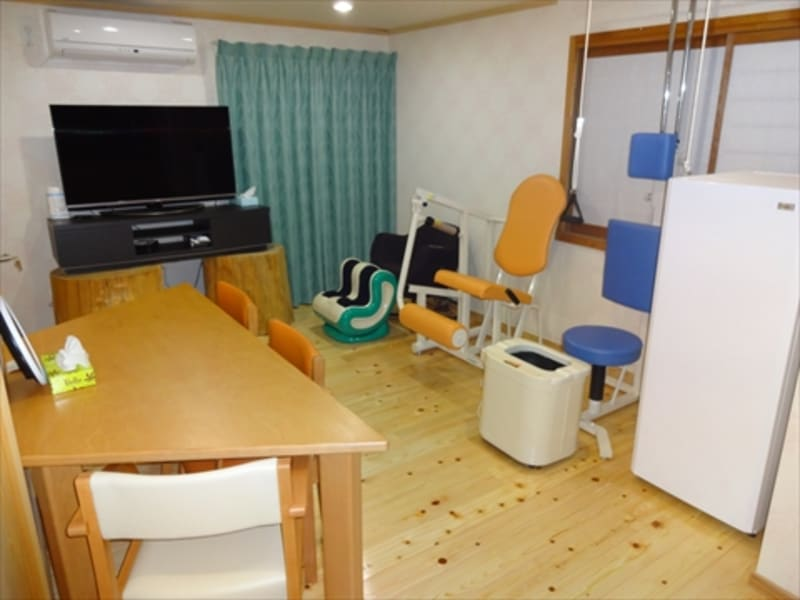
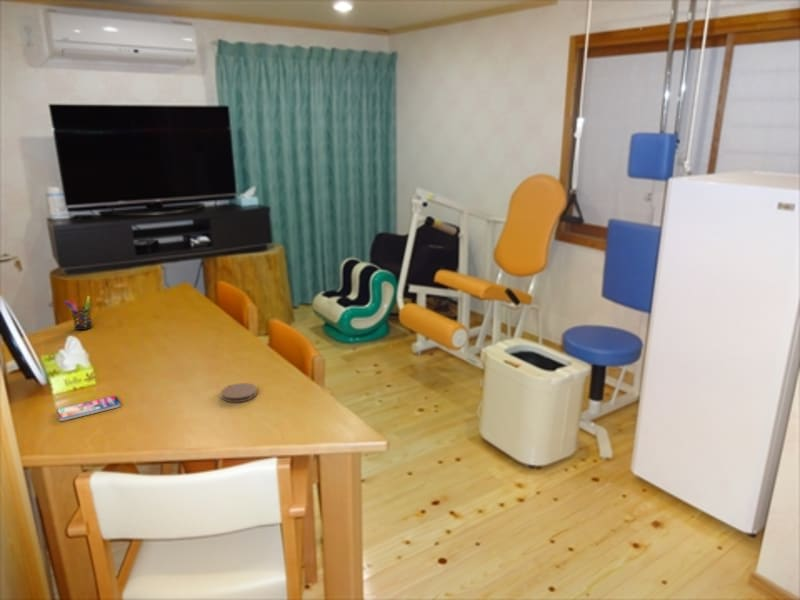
+ coaster (239, 392)
+ pen holder (81, 311)
+ smartphone (89, 407)
